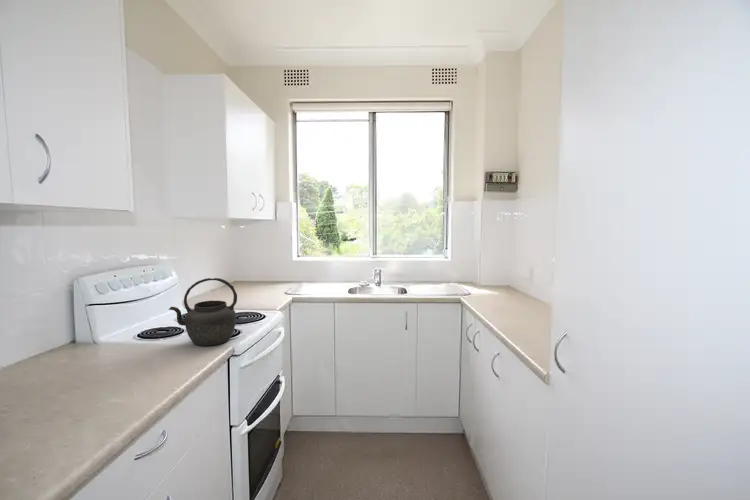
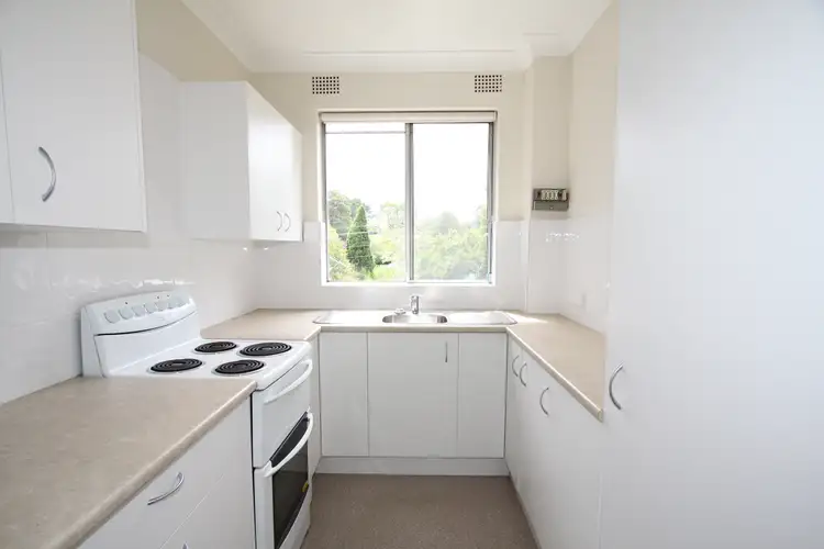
- kettle (204, 310)
